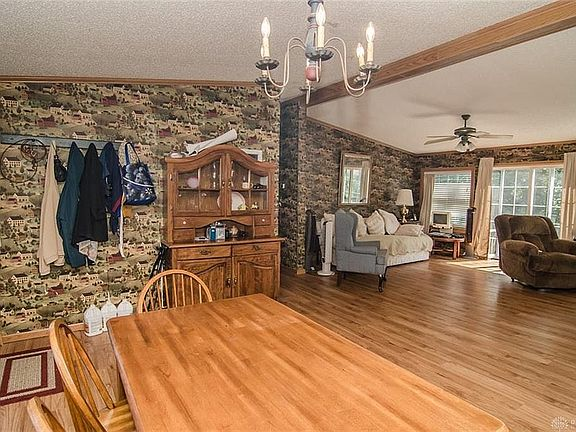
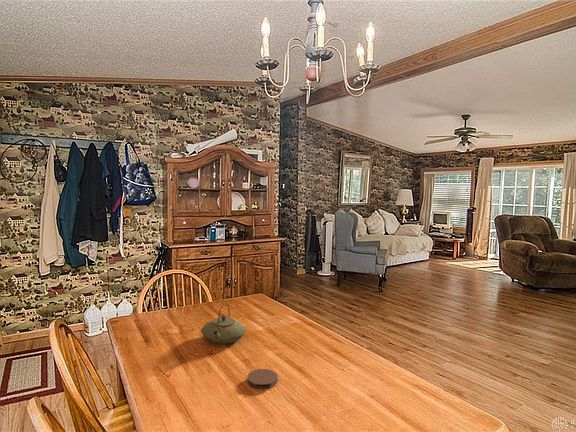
+ teapot (222, 321)
+ coaster (262, 378)
